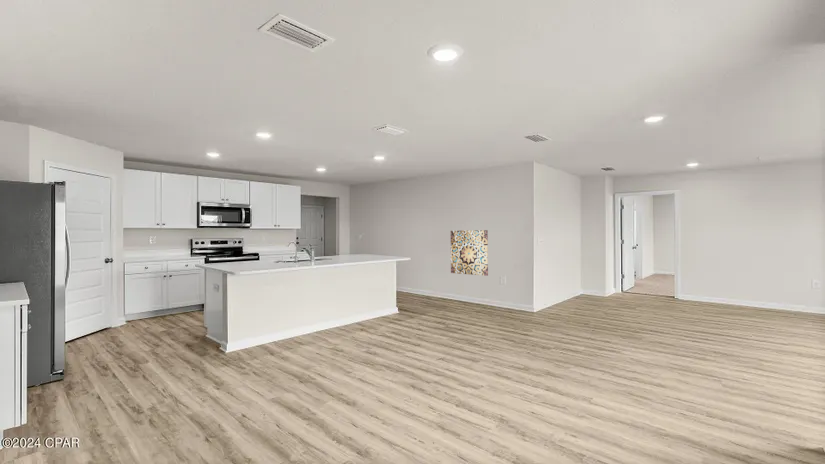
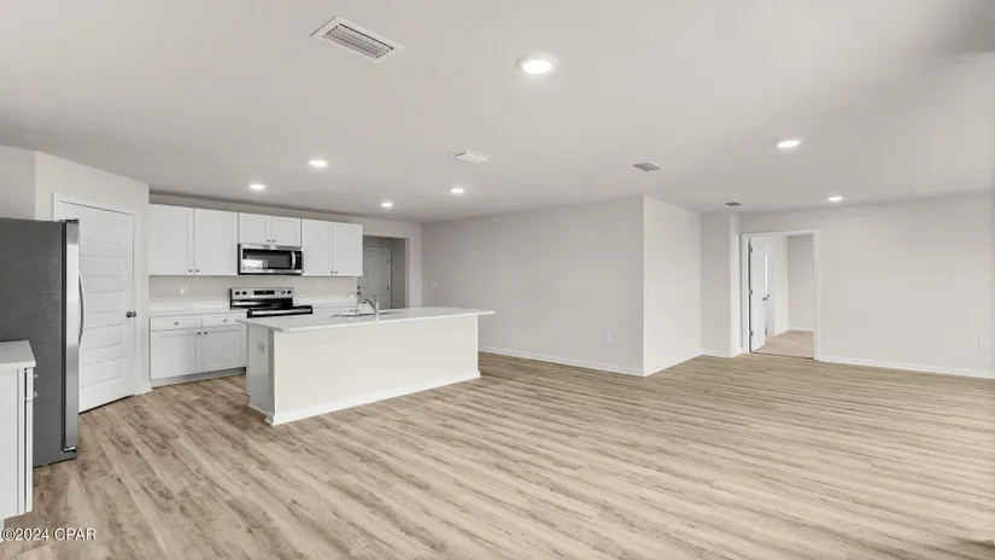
- wall art (468, 252)
